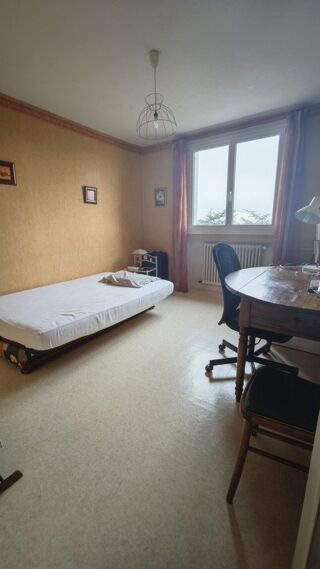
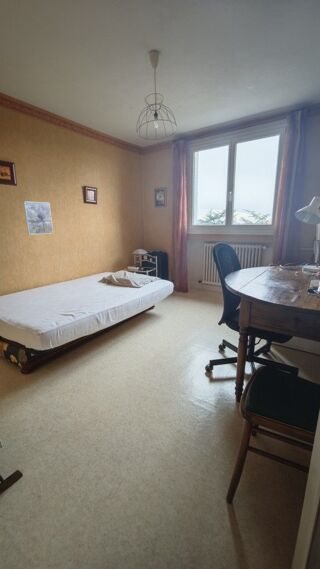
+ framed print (39, 218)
